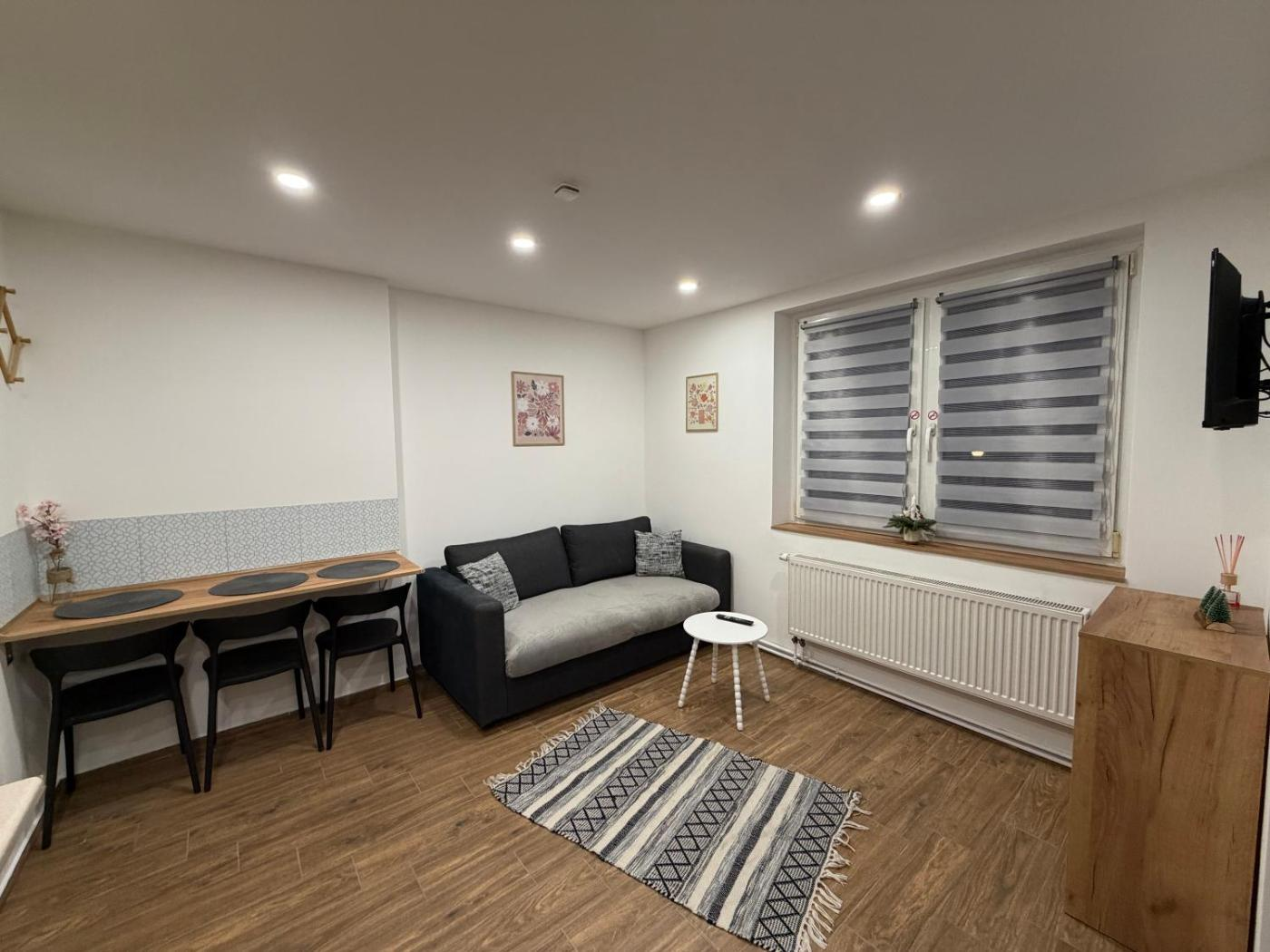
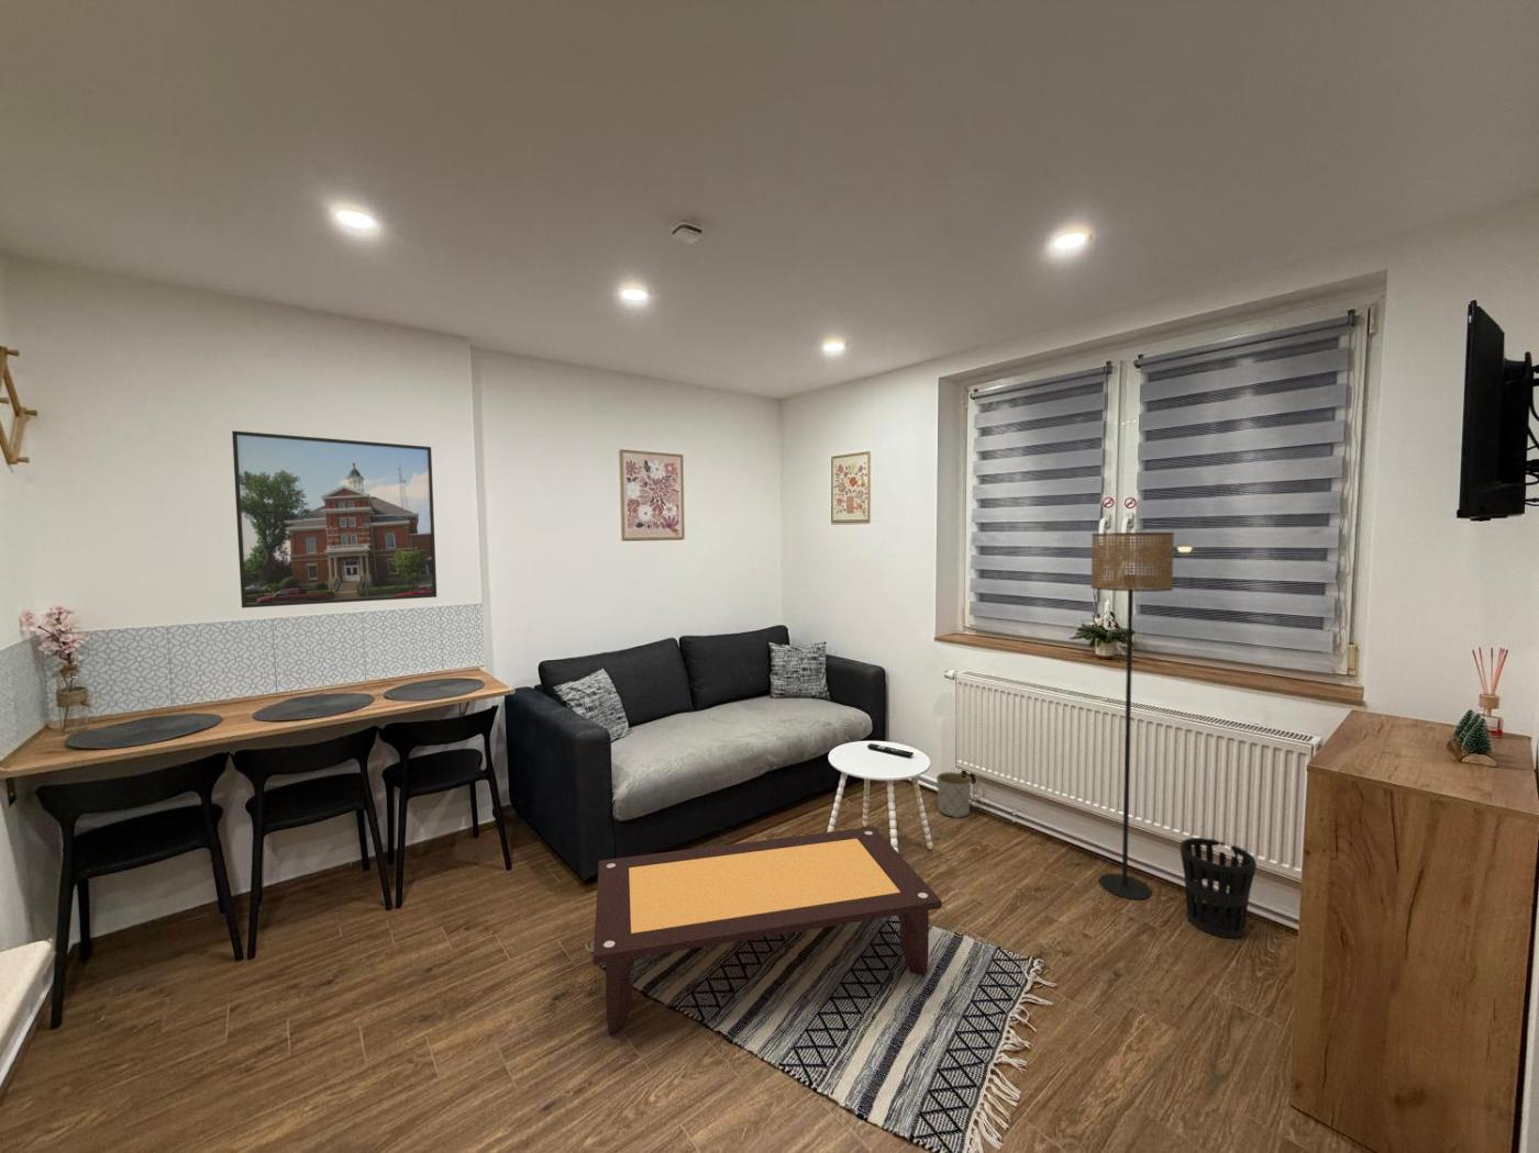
+ planter (952, 795)
+ wastebasket (1218, 888)
+ floor lamp (1128, 712)
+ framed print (343, 521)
+ coffee table (760, 916)
